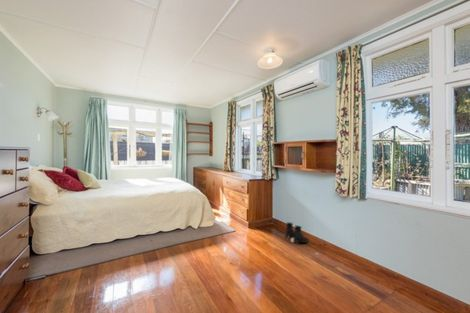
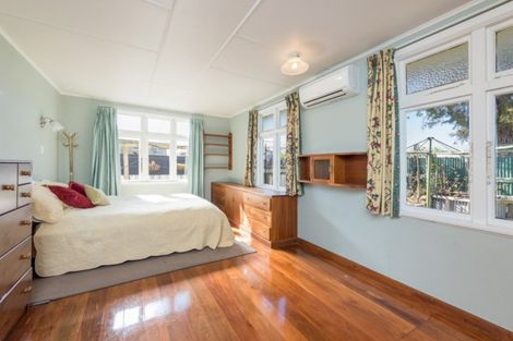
- boots (297, 231)
